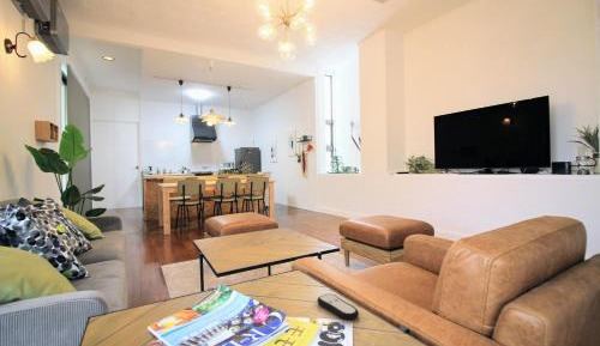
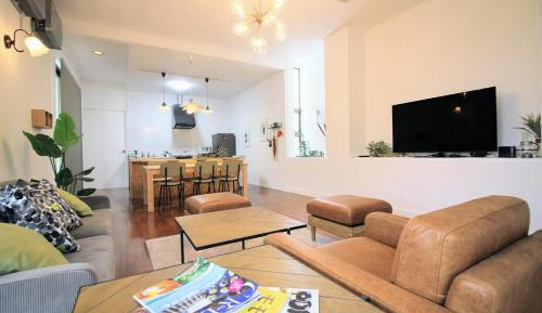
- remote control (337, 305)
